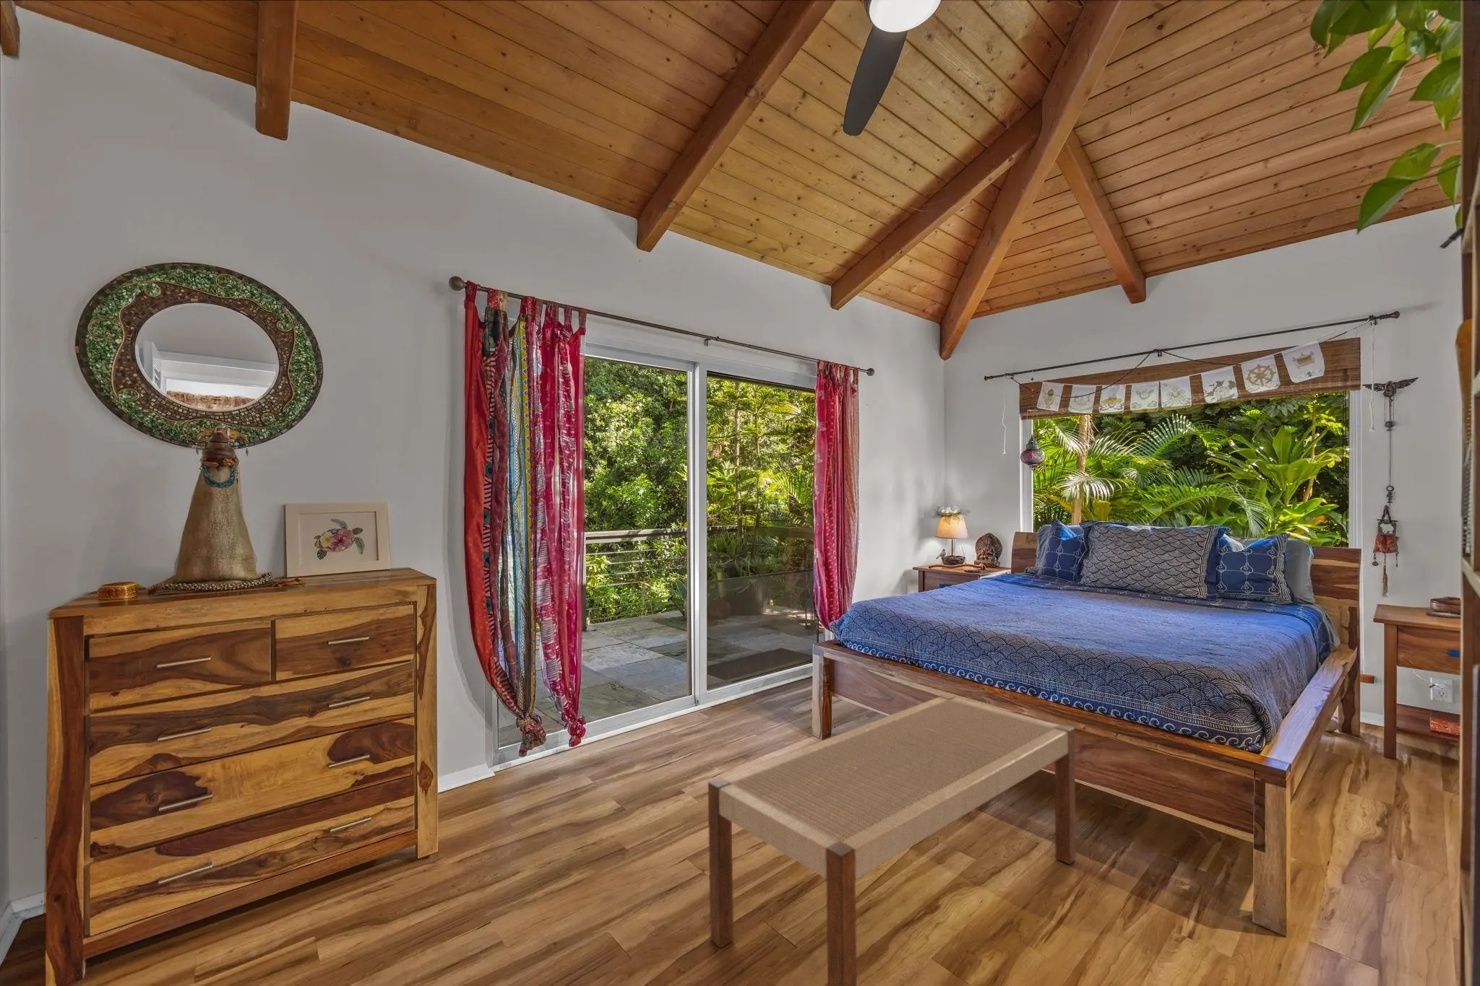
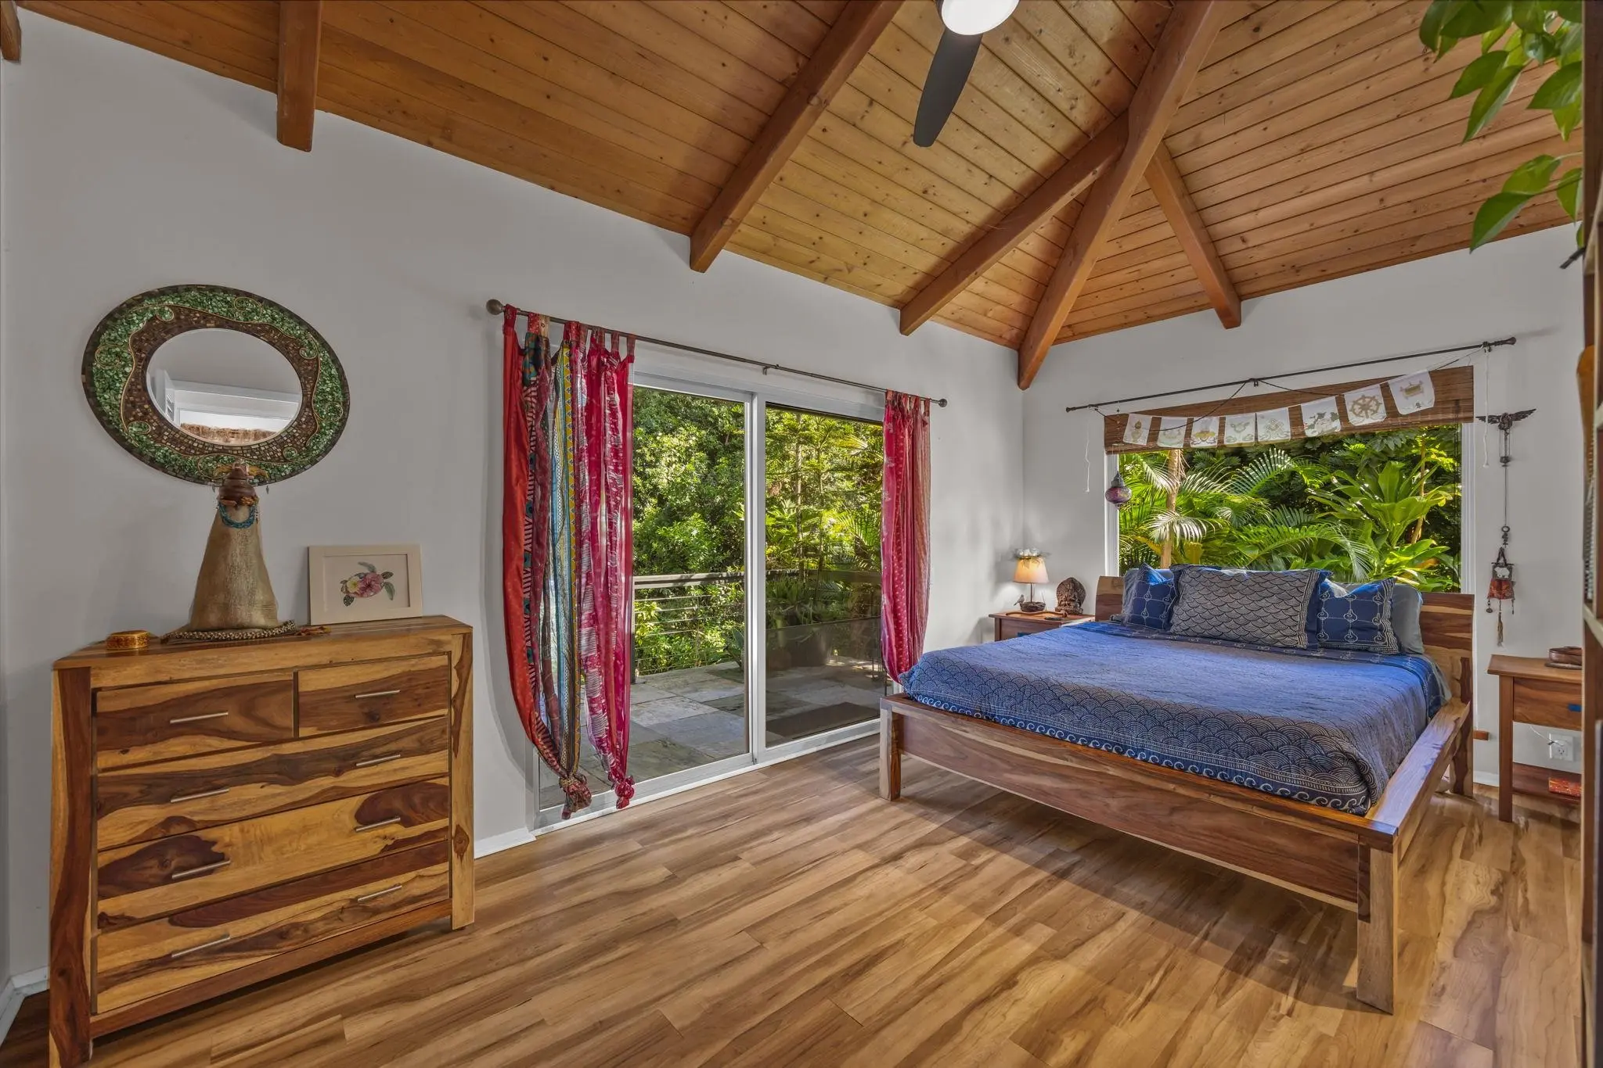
- bench (908, 823)
